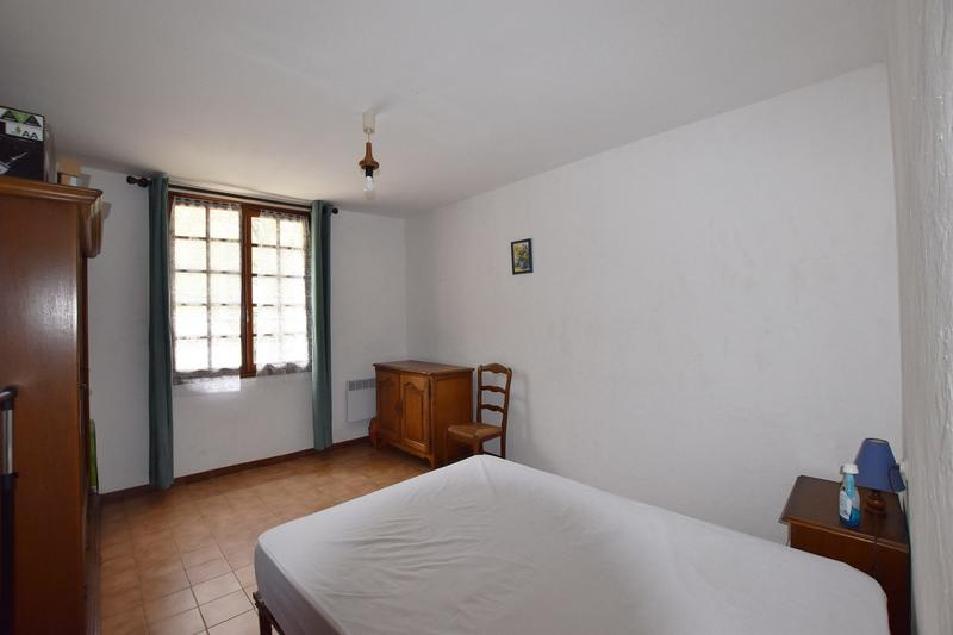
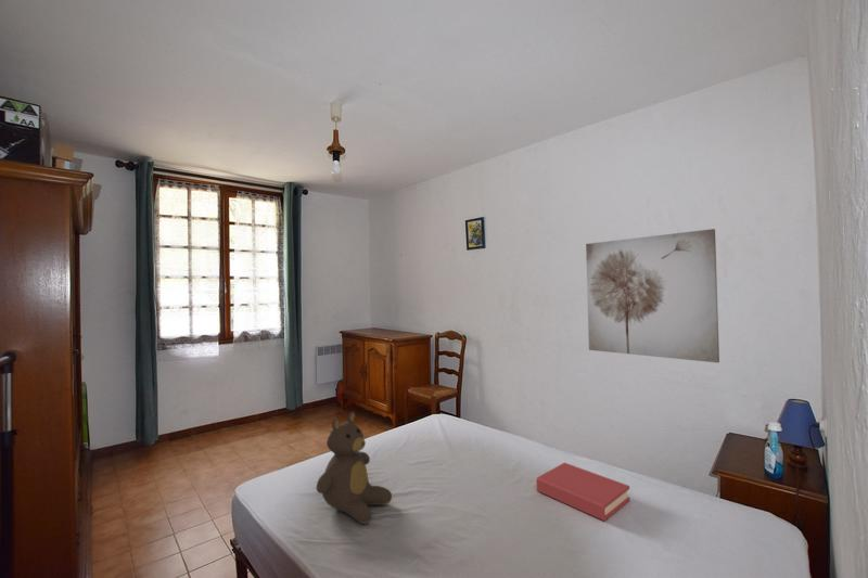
+ hardback book (582, 488)
+ teddy bear (355, 462)
+ wall art (644, 296)
